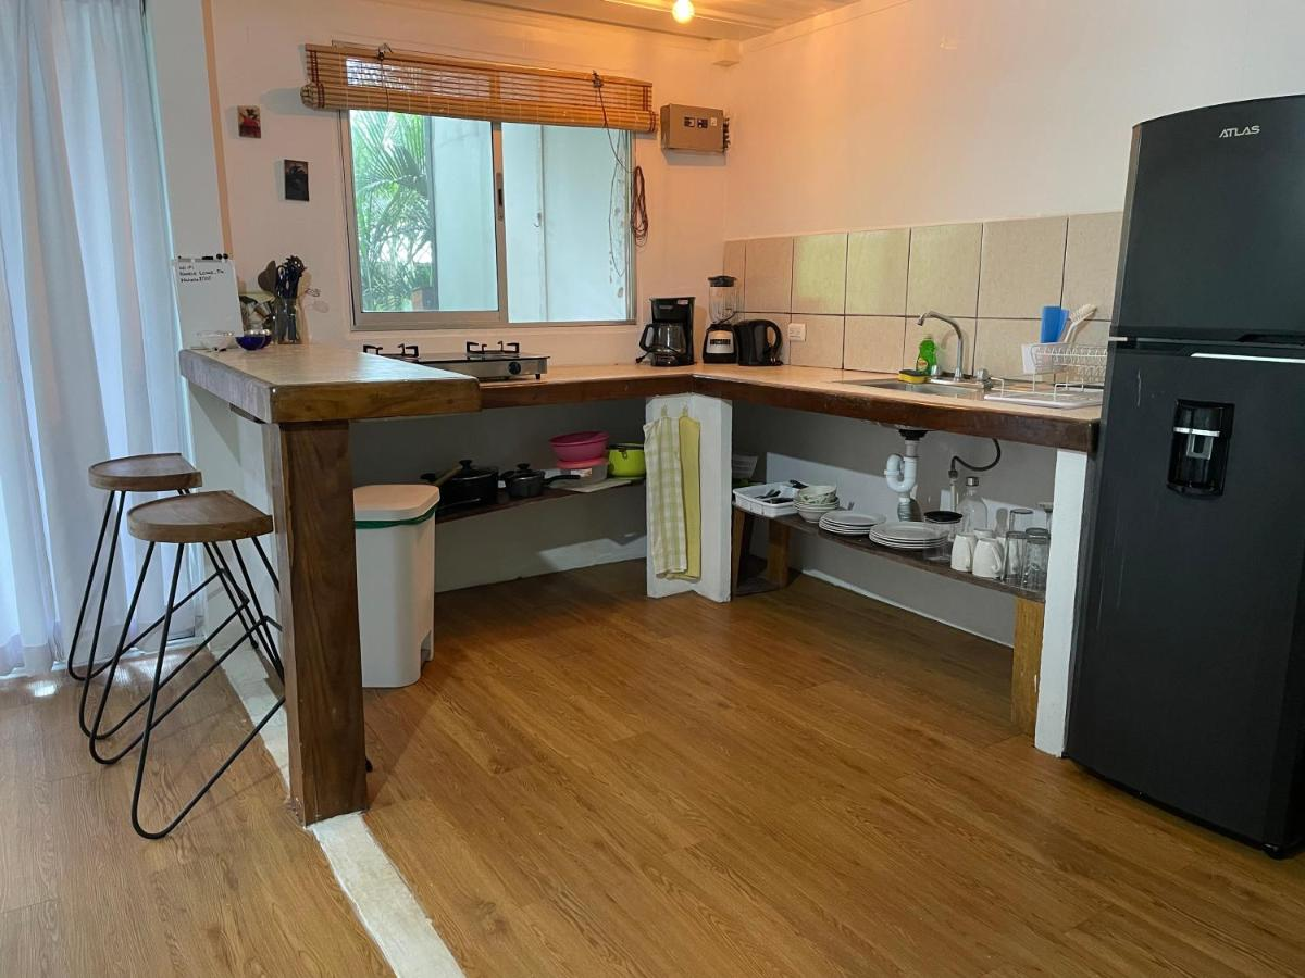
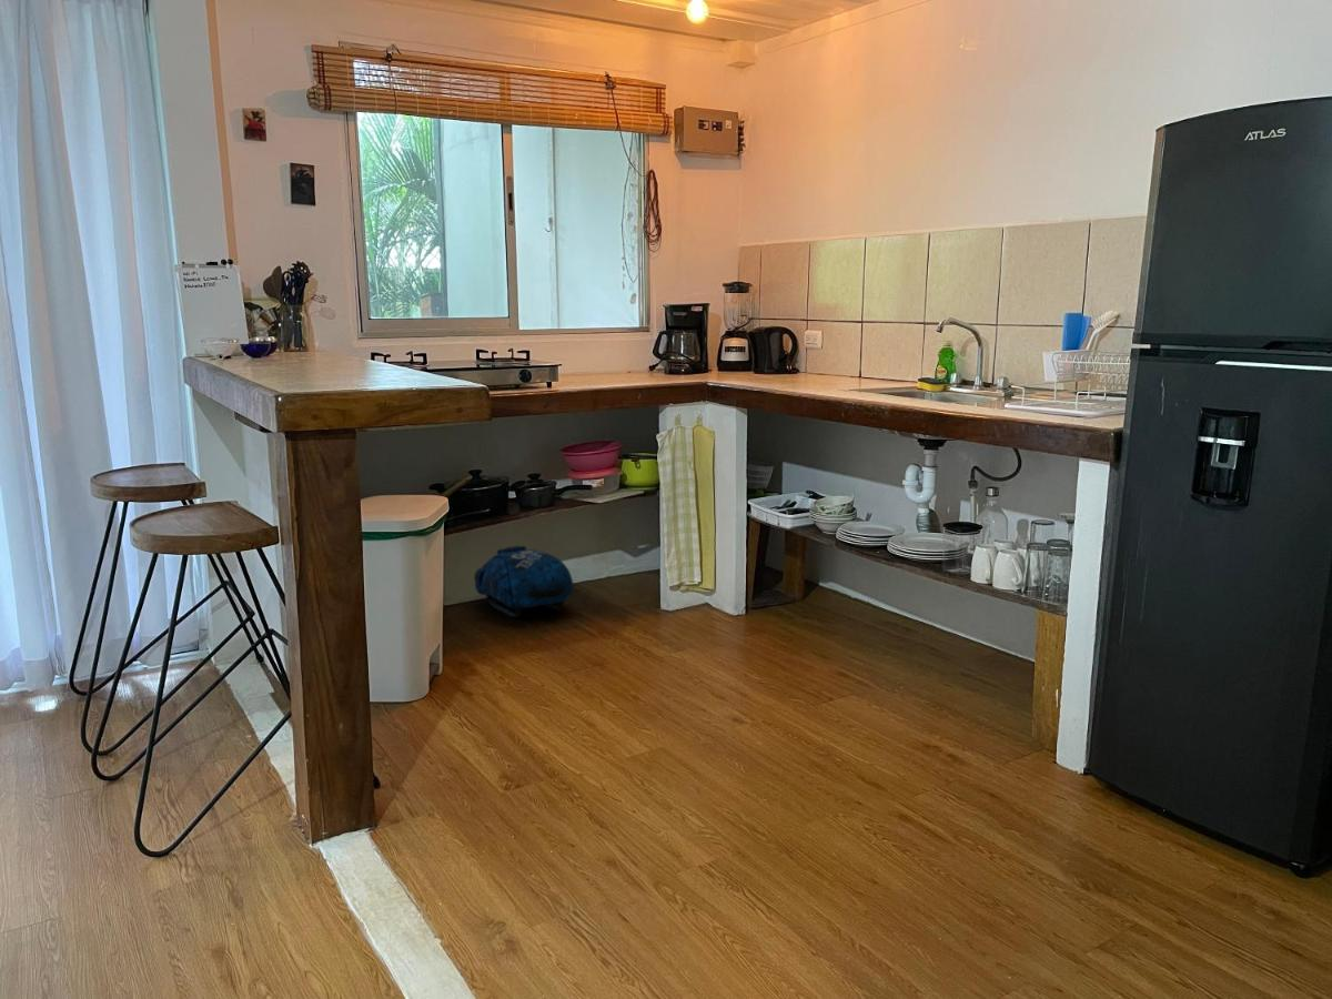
+ backpack (525, 579)
